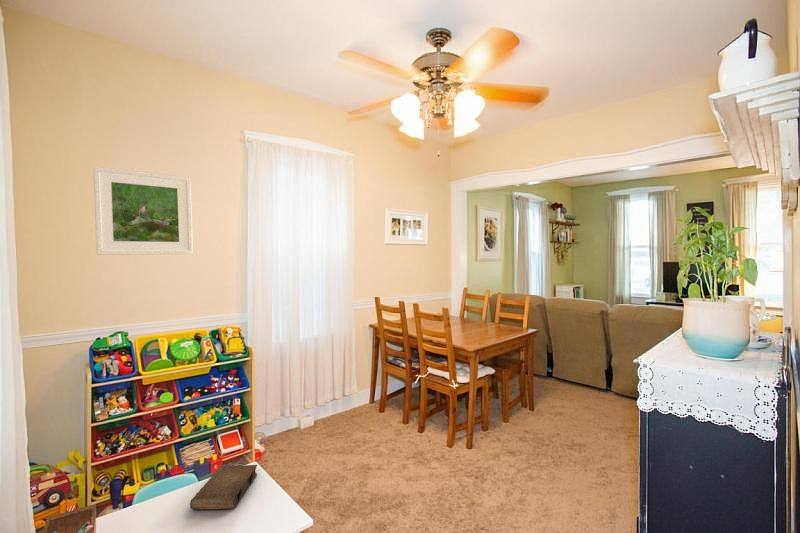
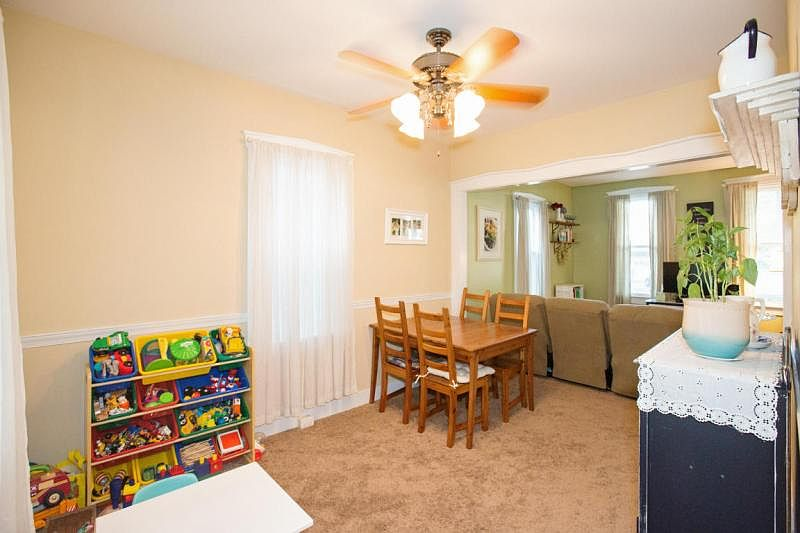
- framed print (146, 213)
- book (226, 485)
